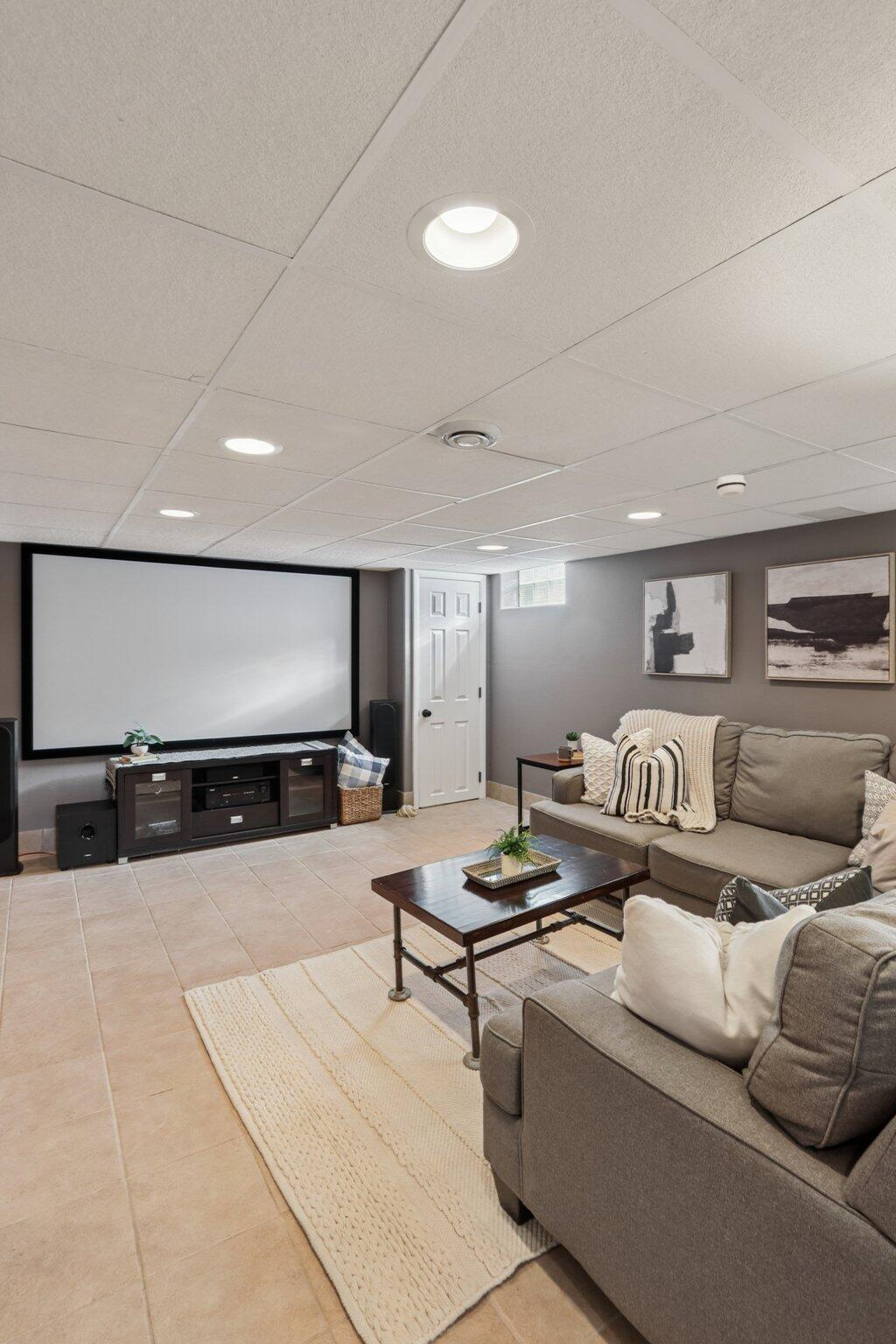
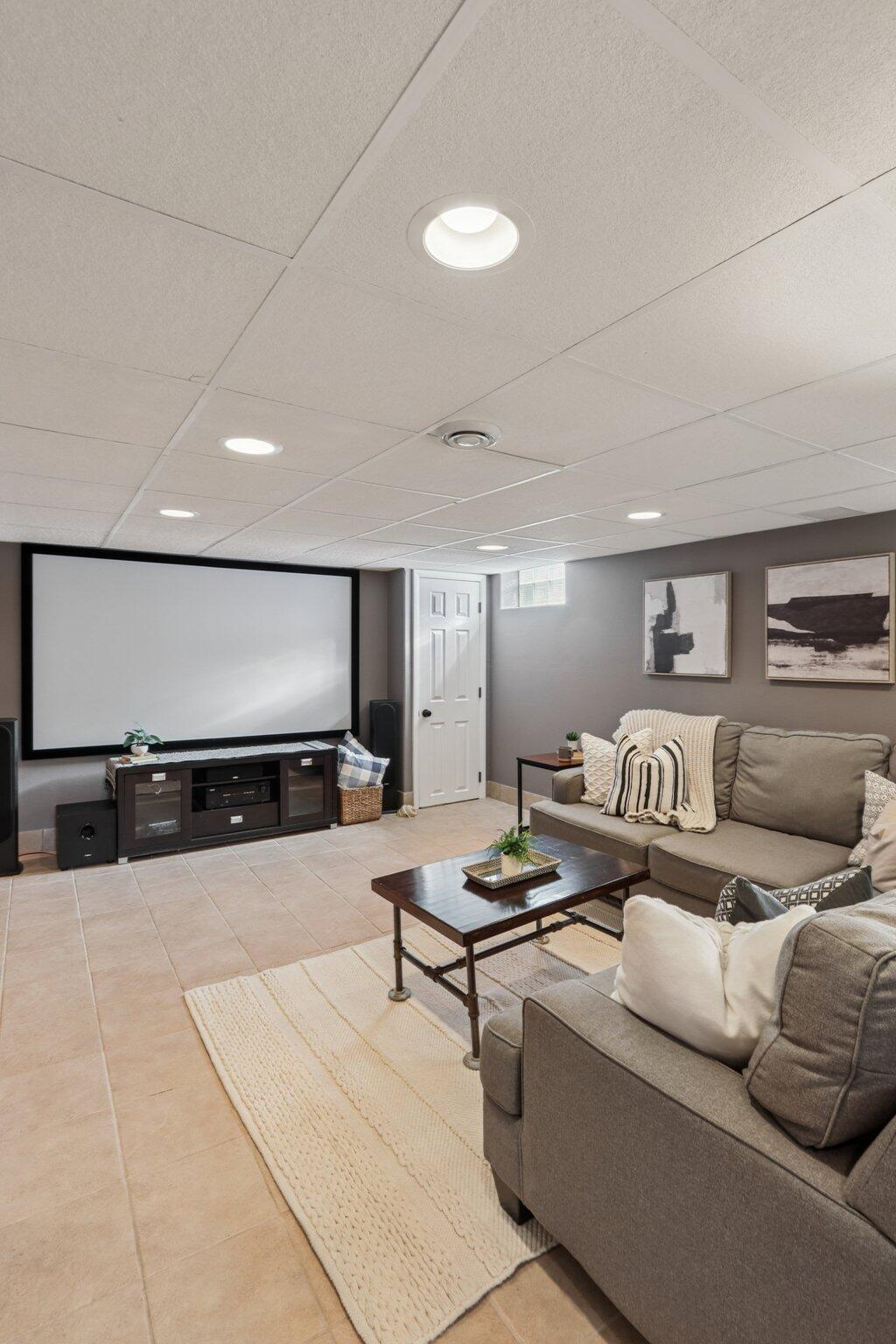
- smoke detector (731, 486)
